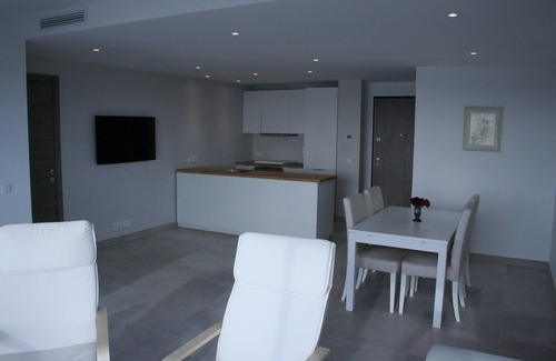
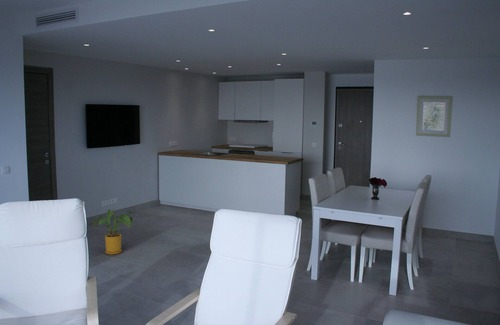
+ house plant (115, 230)
